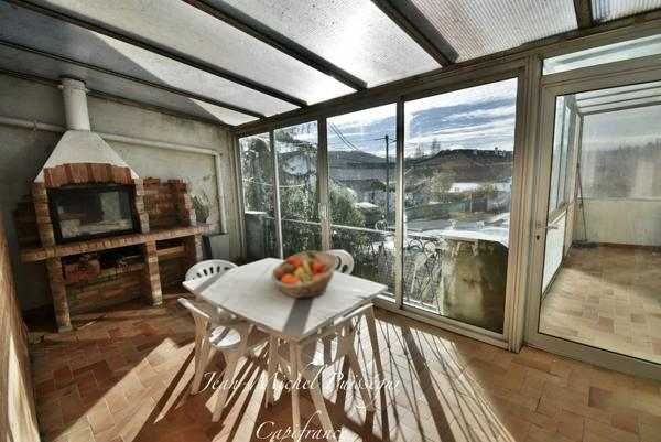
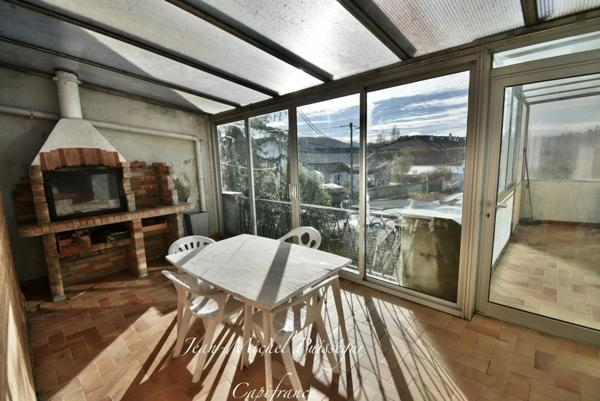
- fruit basket (304, 272)
